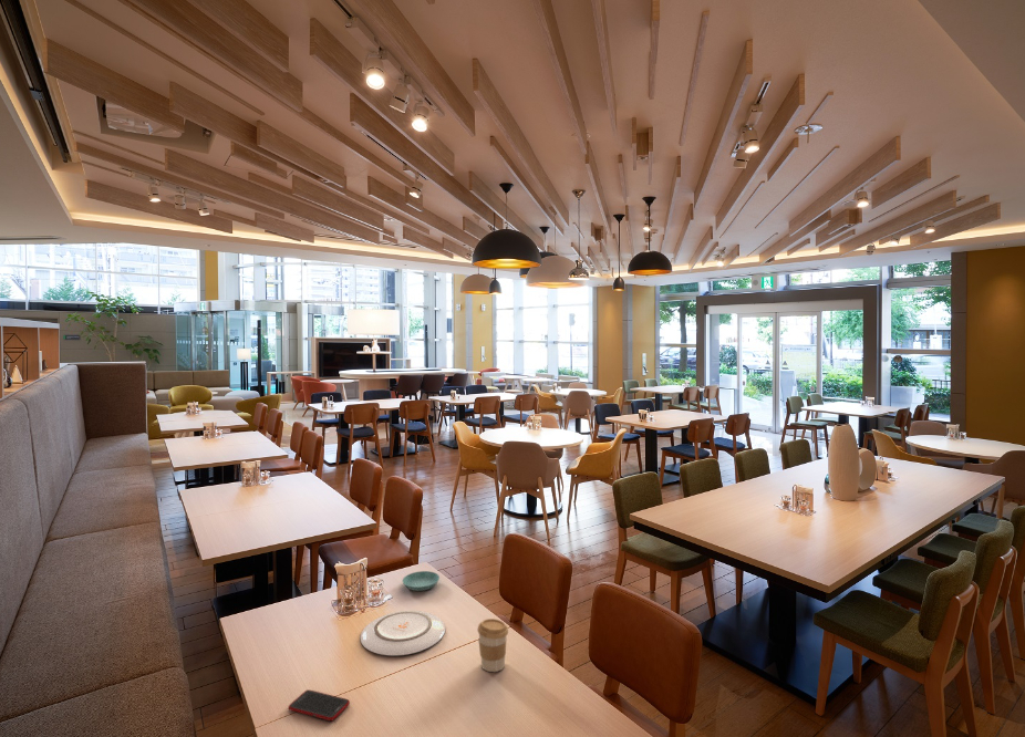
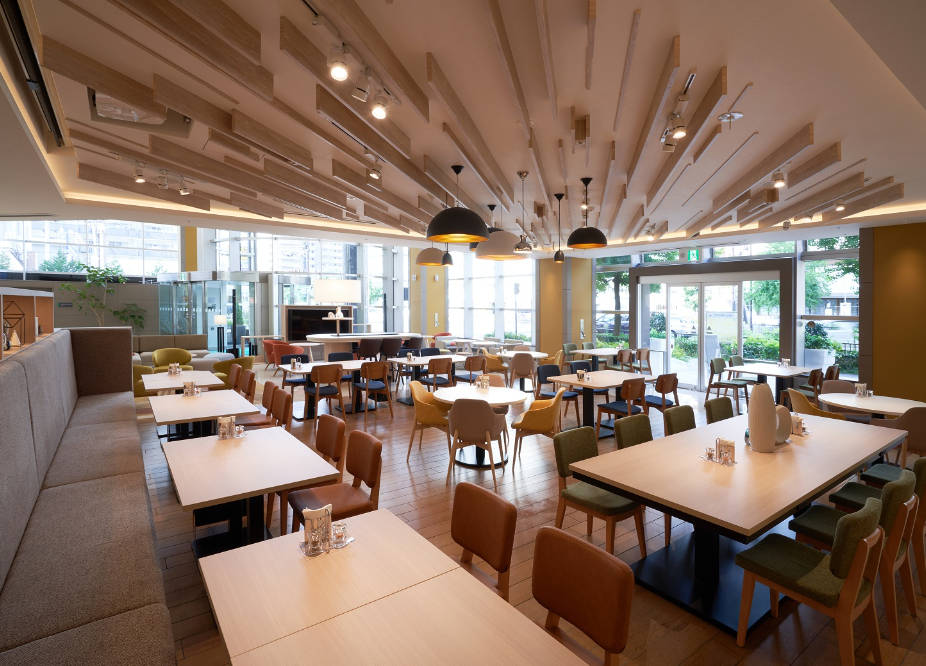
- saucer (421, 581)
- cell phone (319, 705)
- coffee cup (493, 643)
- plate (403, 629)
